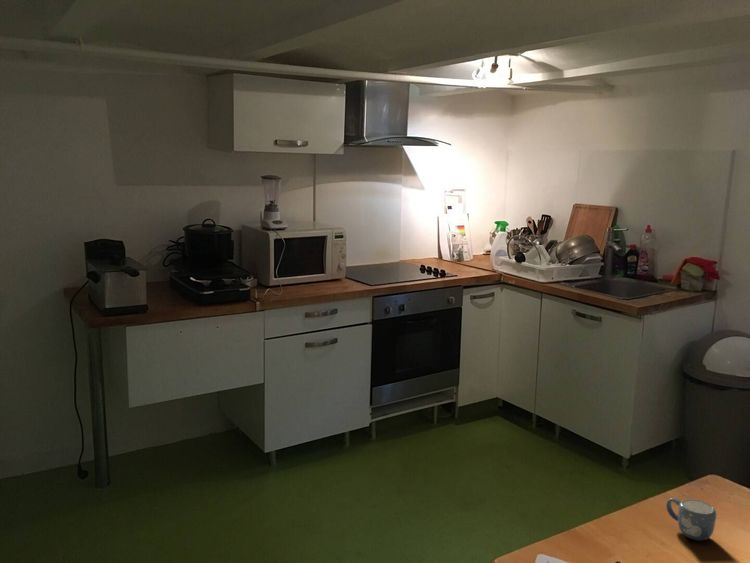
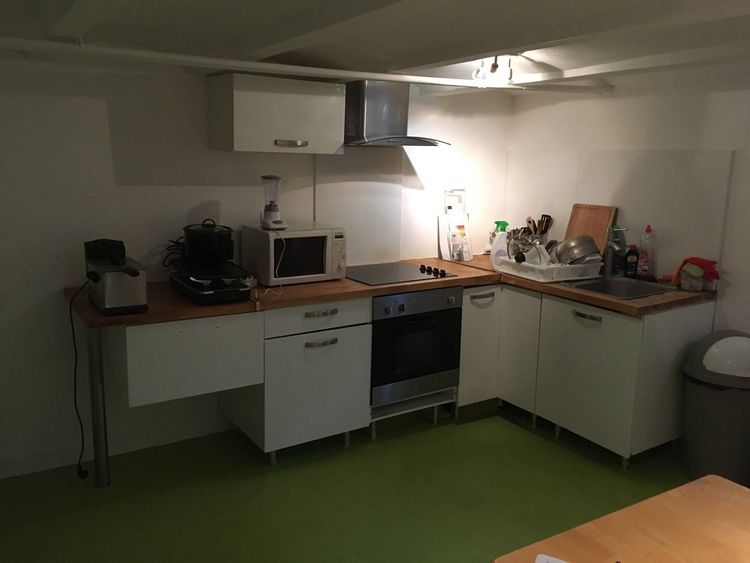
- mug (689, 517)
